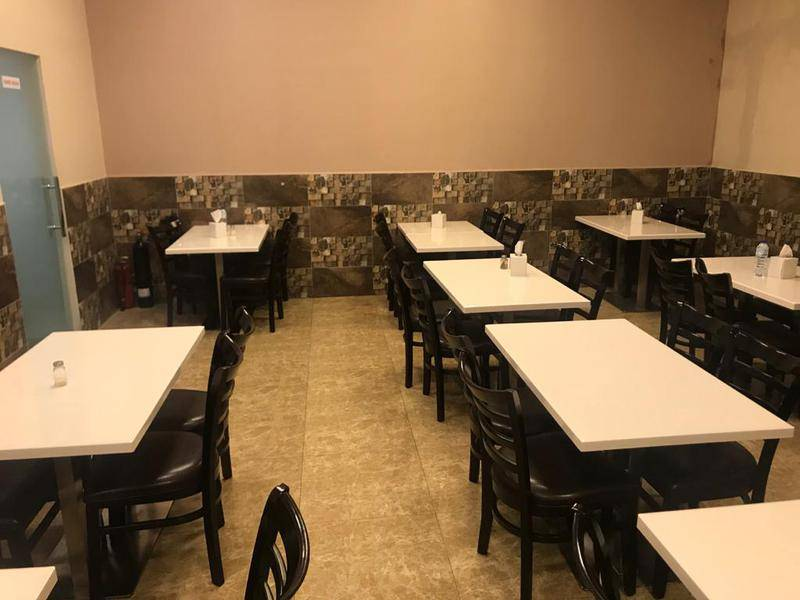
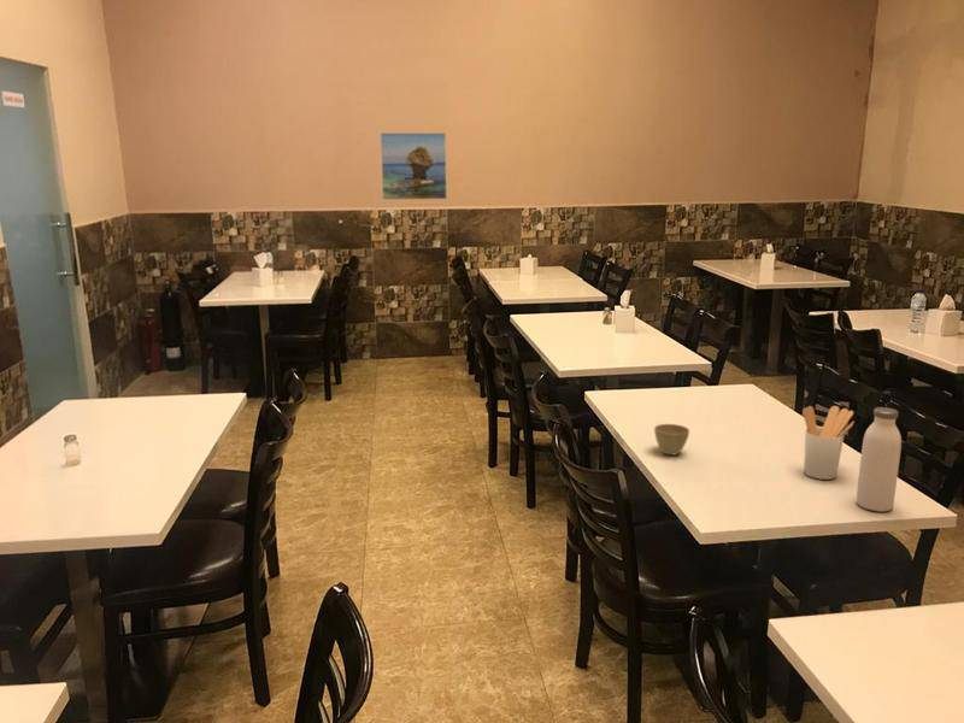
+ utensil holder (828, 440)
+ flower pot (671, 440)
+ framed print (413, 166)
+ water bottle (880, 458)
